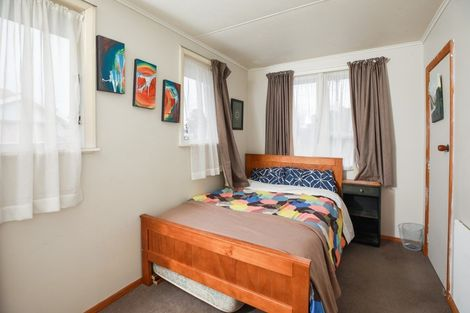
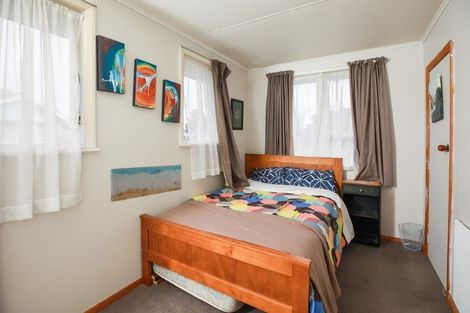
+ wall art (150, 180)
